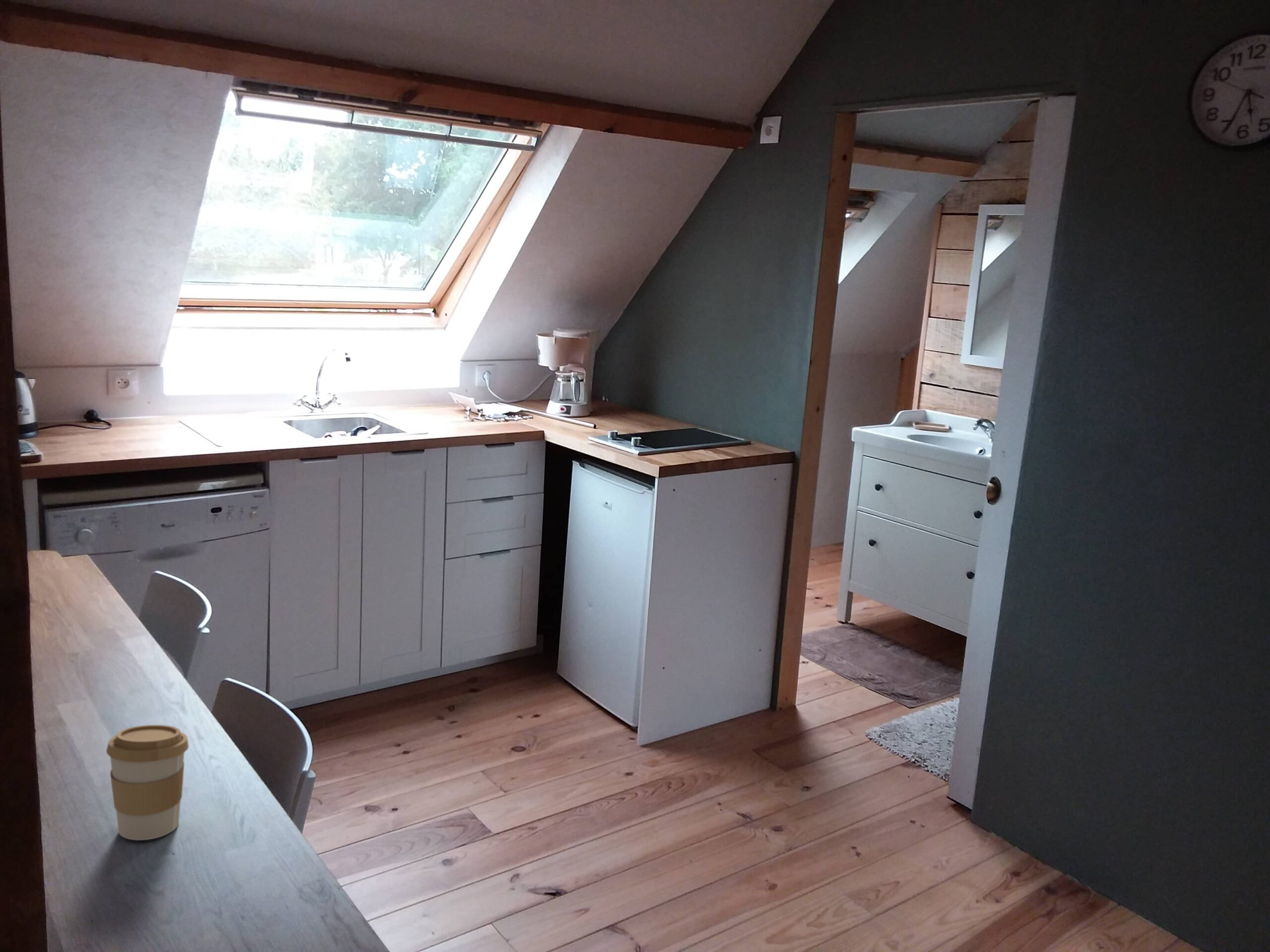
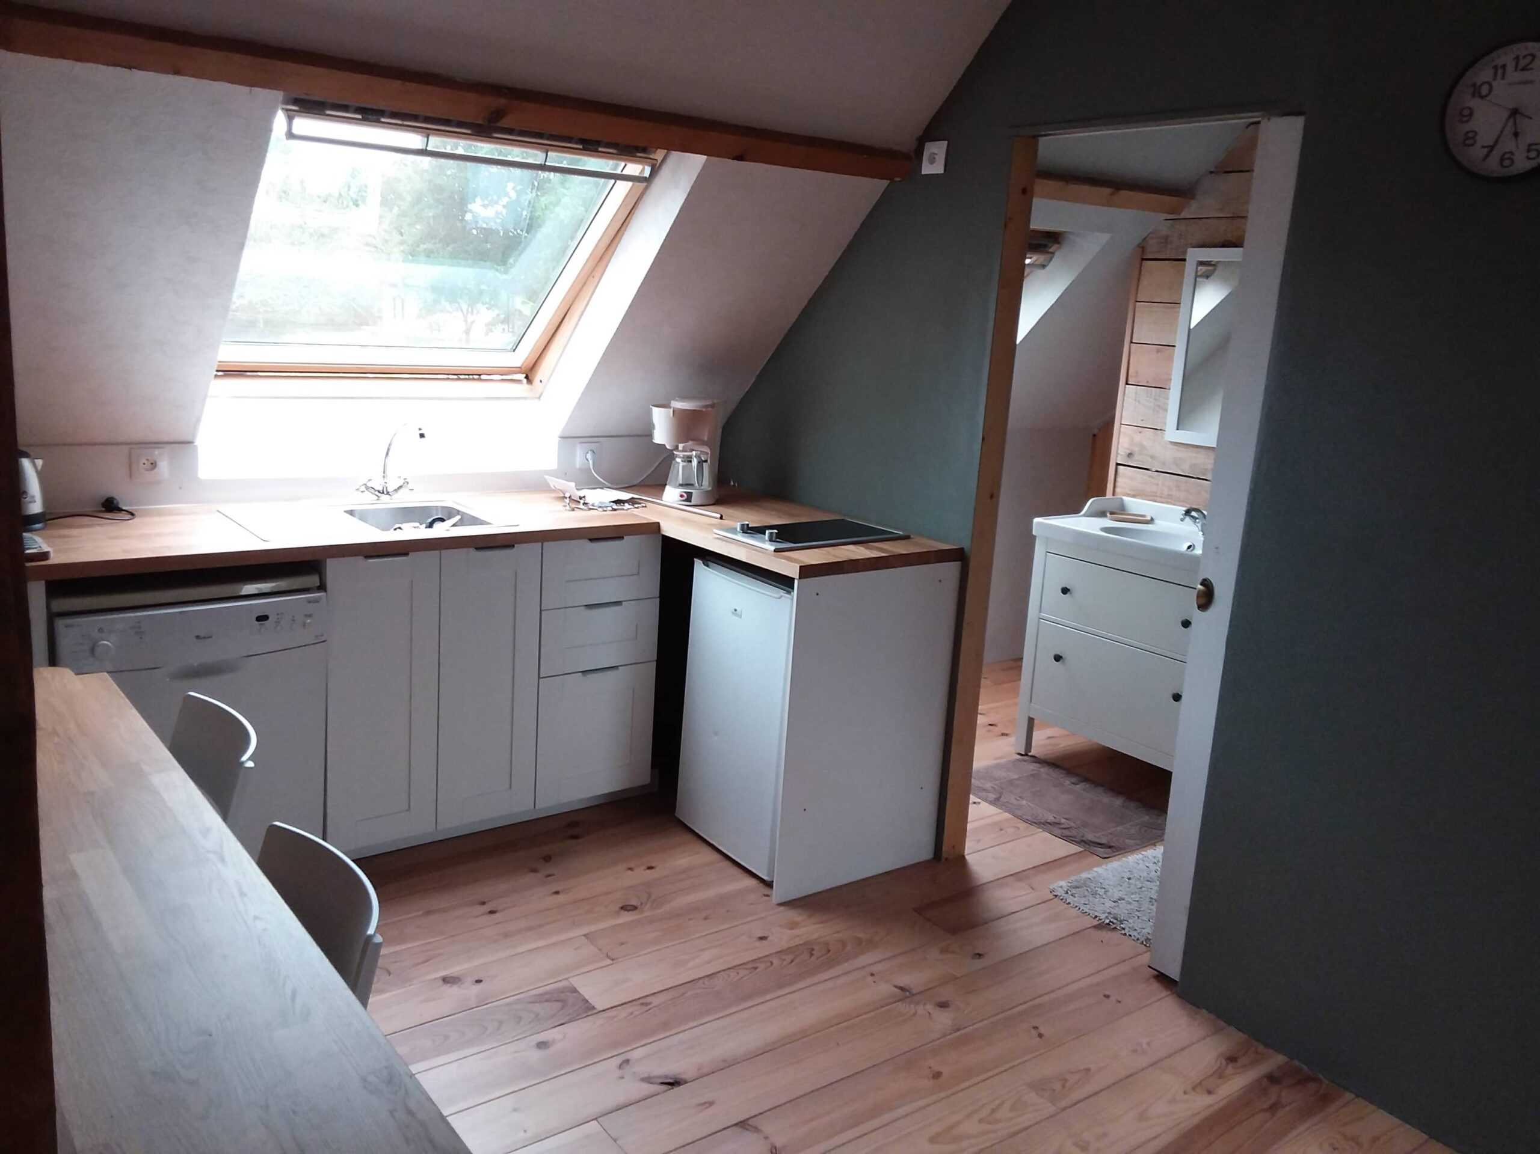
- coffee cup (148, 778)
